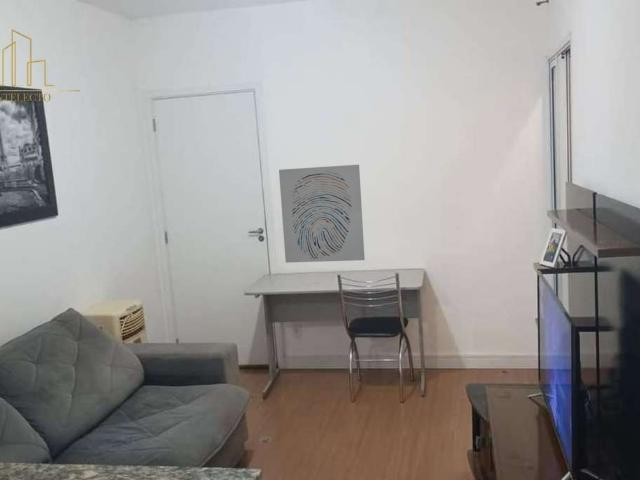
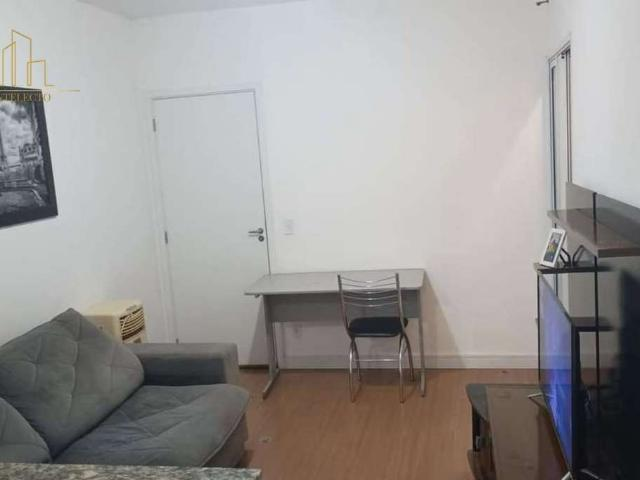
- wall art (321, 214)
